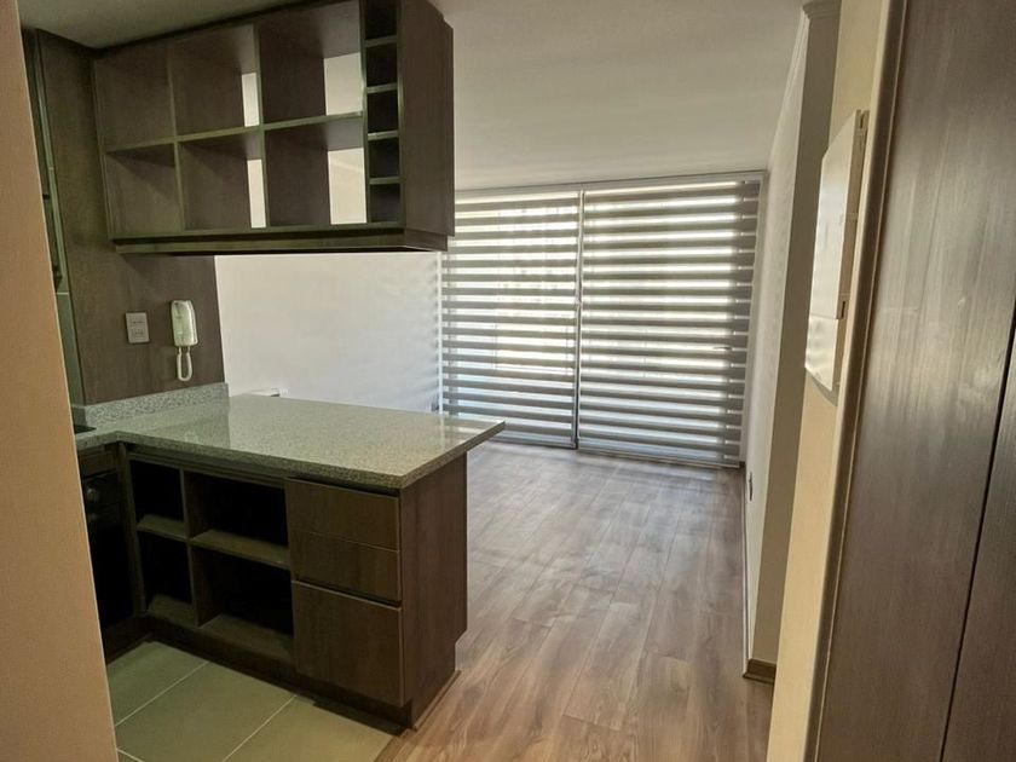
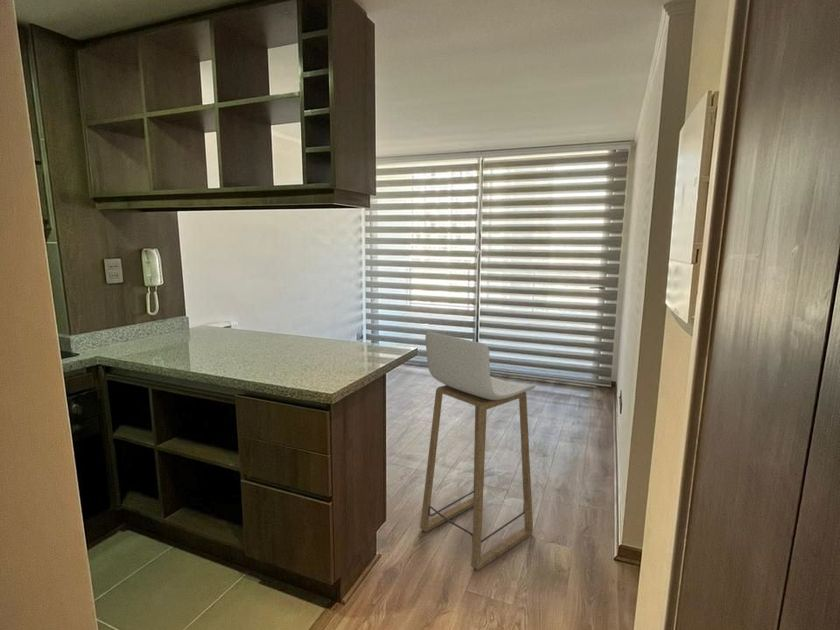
+ bar stool (479, 435)
